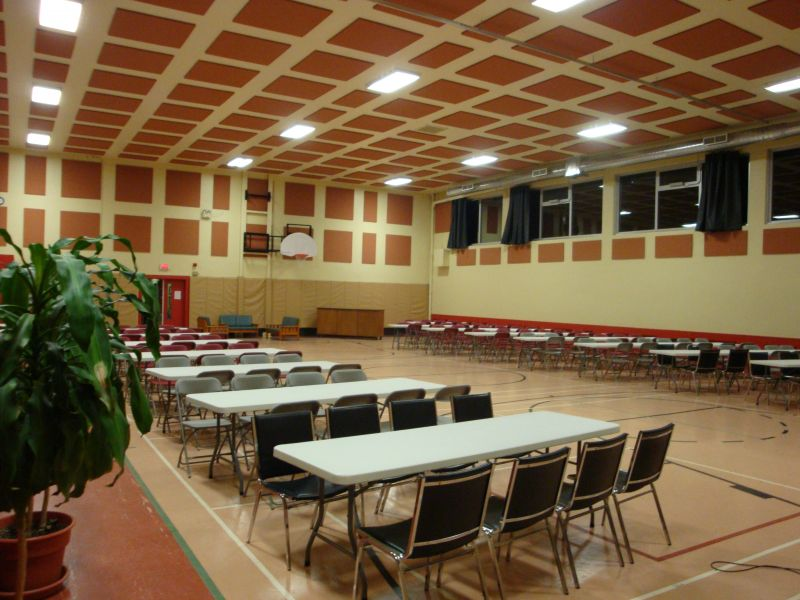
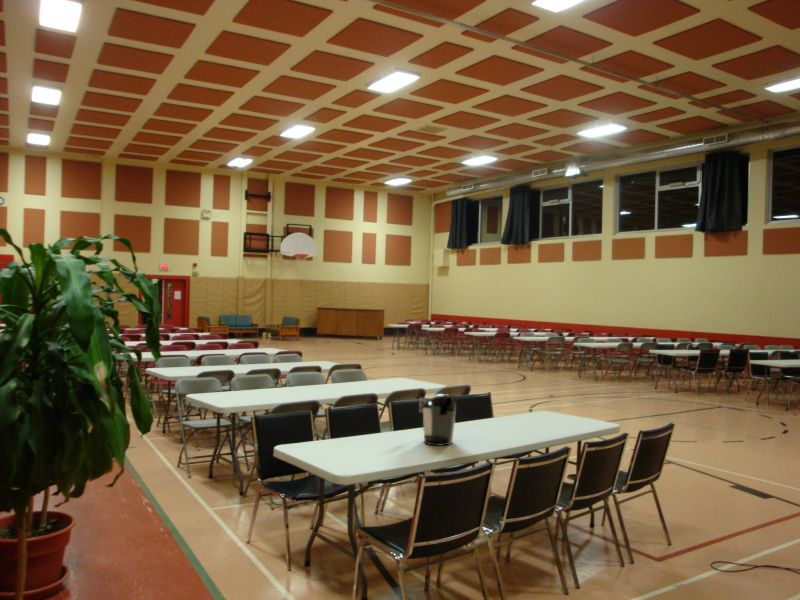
+ coffee maker (432, 417)
